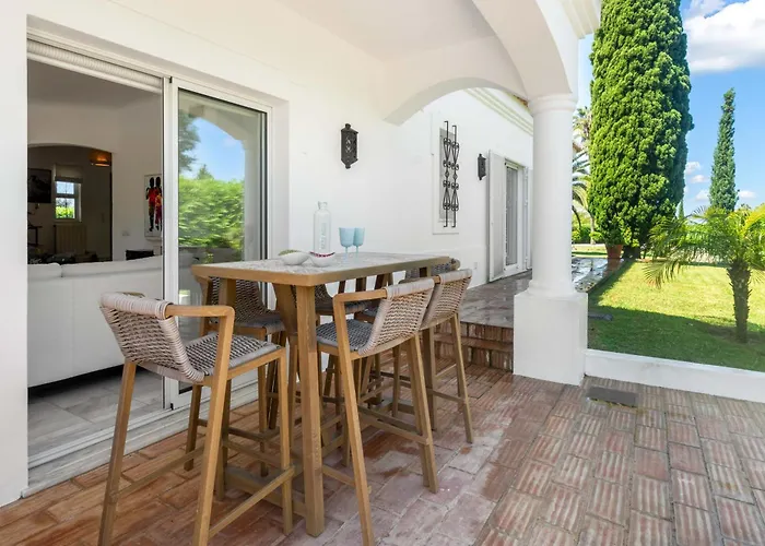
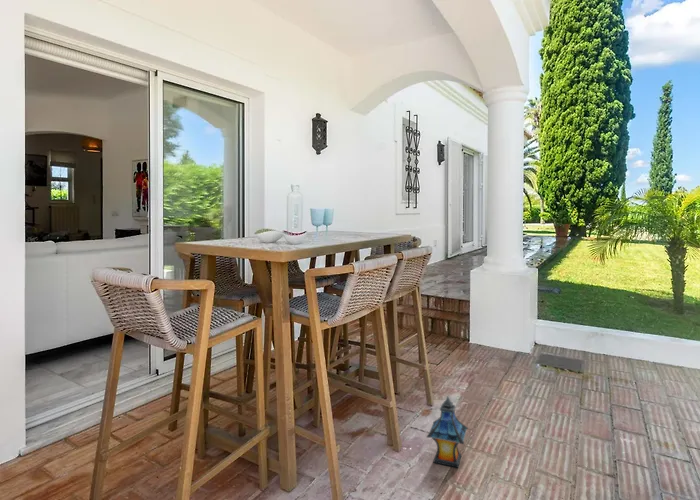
+ lantern (447, 427)
